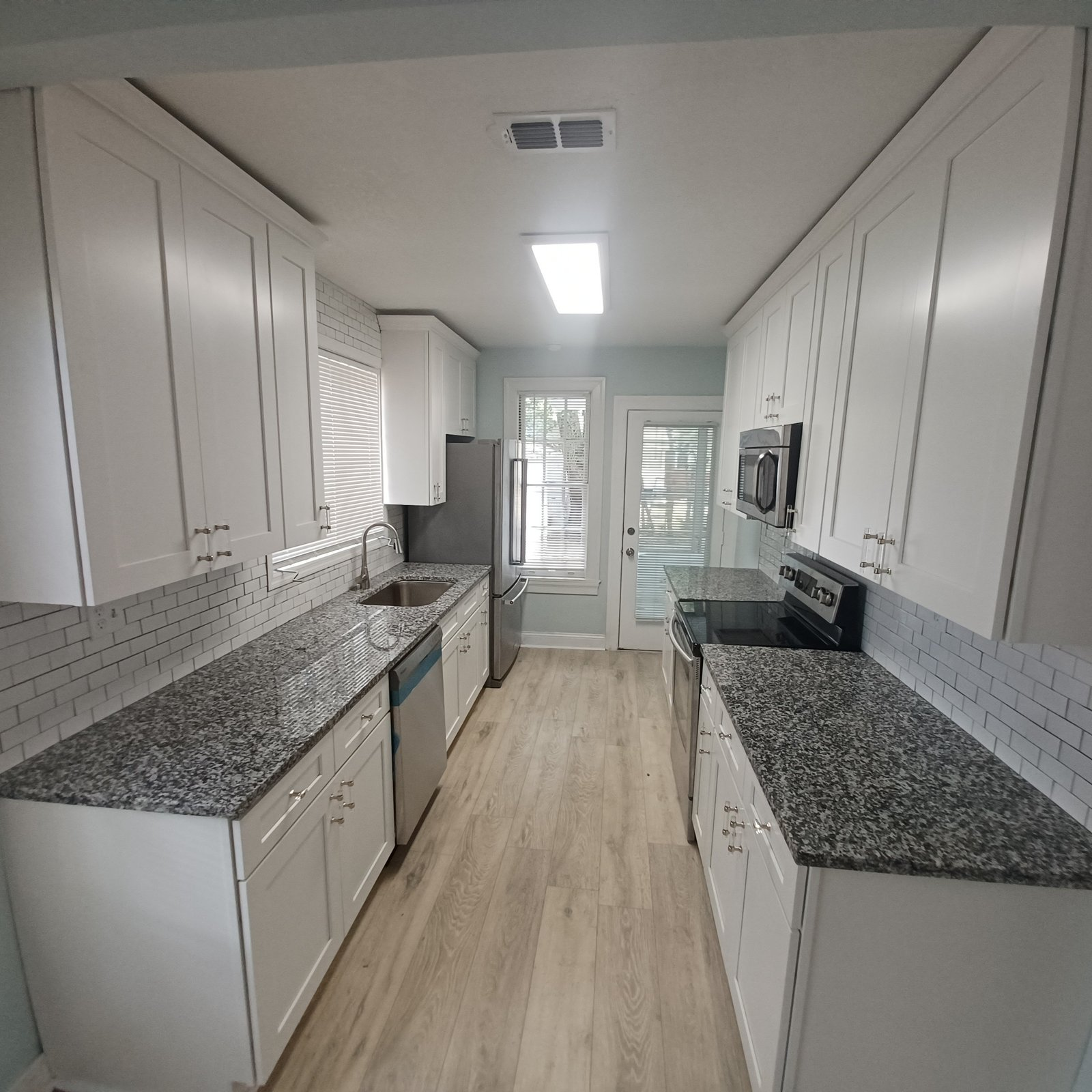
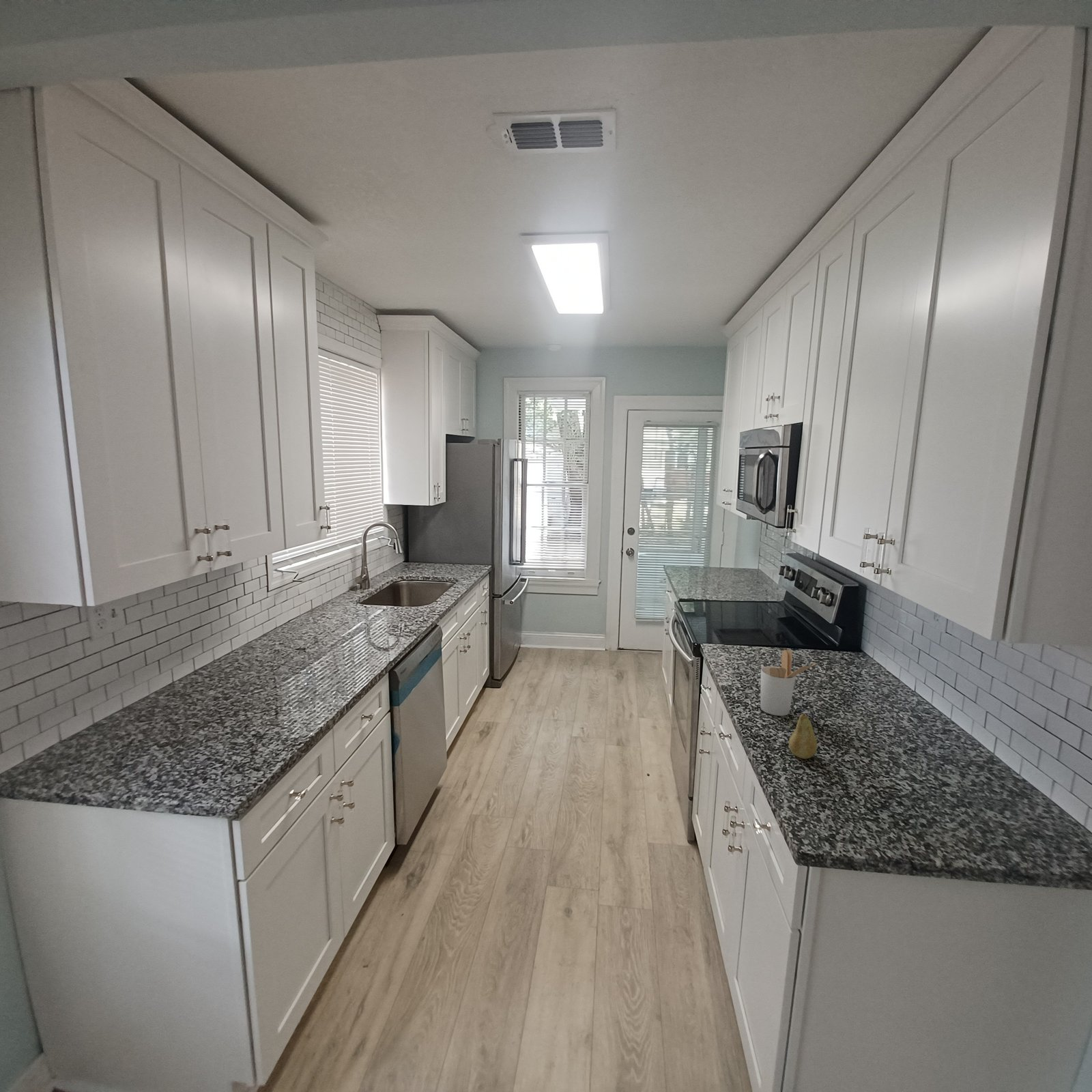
+ fruit (803, 734)
+ utensil holder (786, 684)
